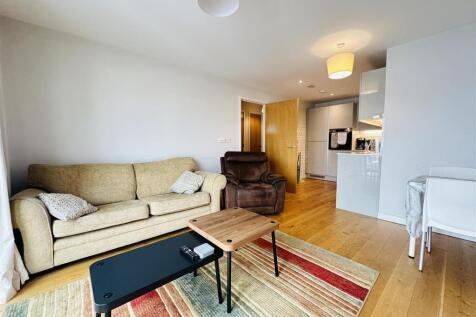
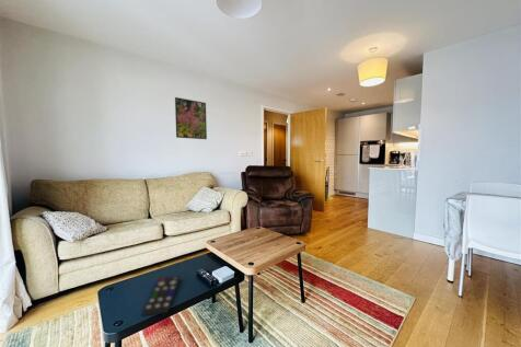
+ remote control (163, 292)
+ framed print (192, 119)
